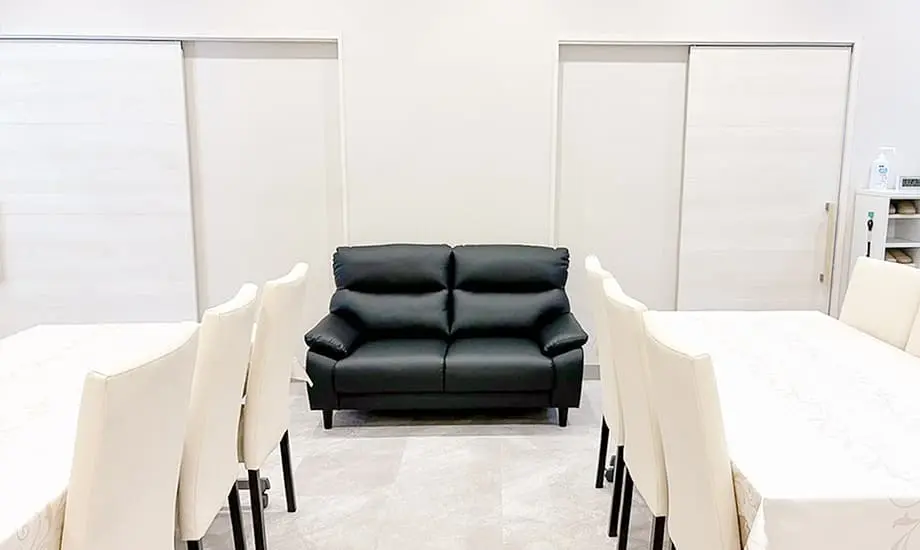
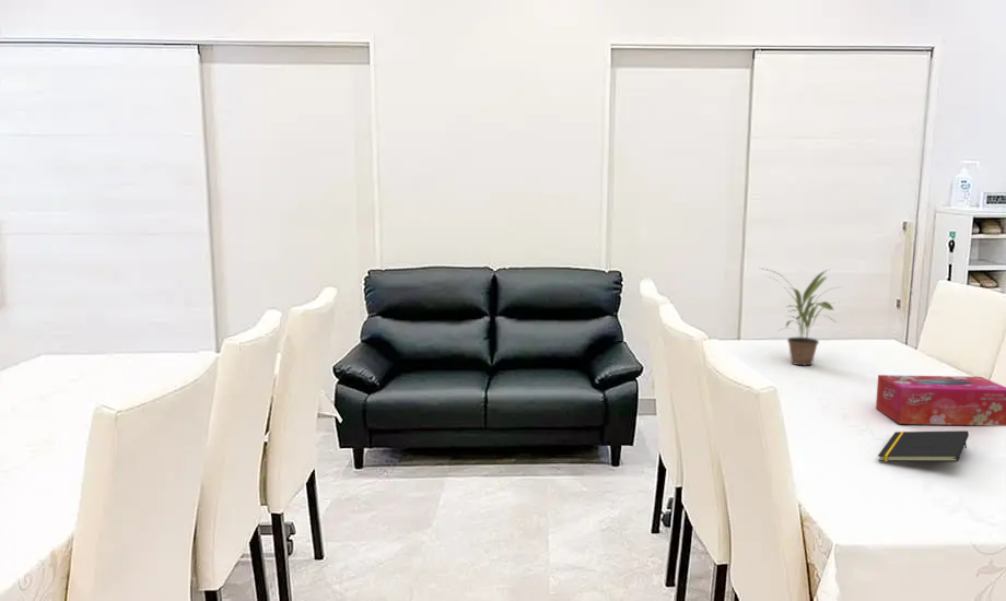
+ tissue box (940, 399)
+ potted plant (799, 315)
+ notepad (924, 445)
